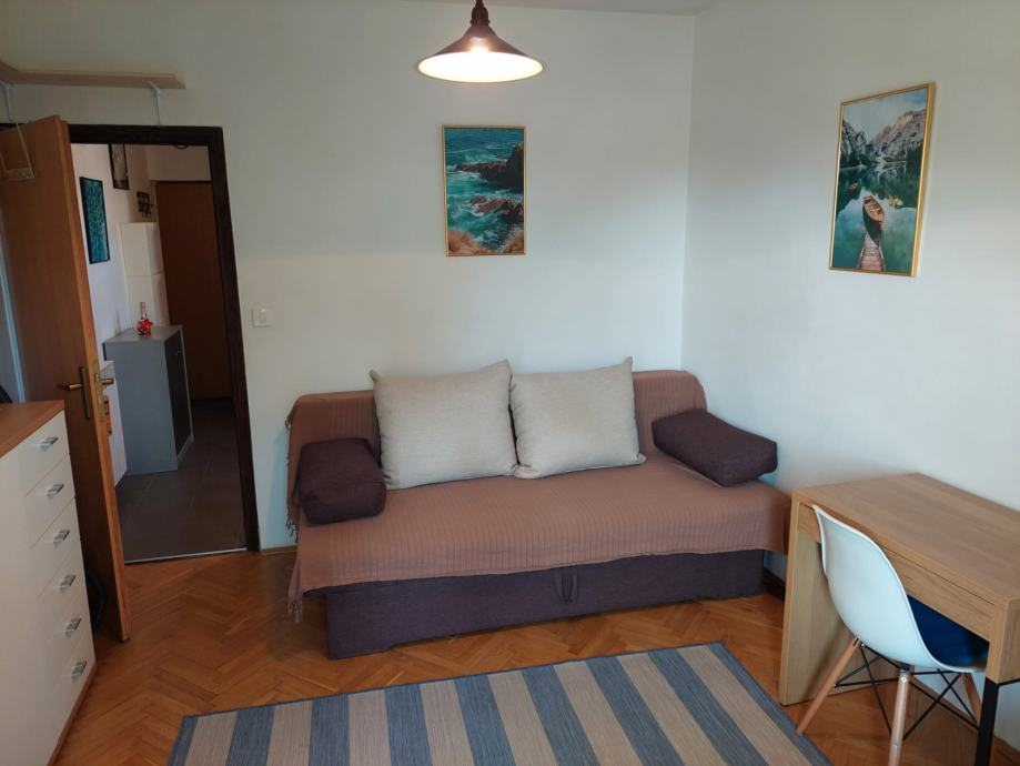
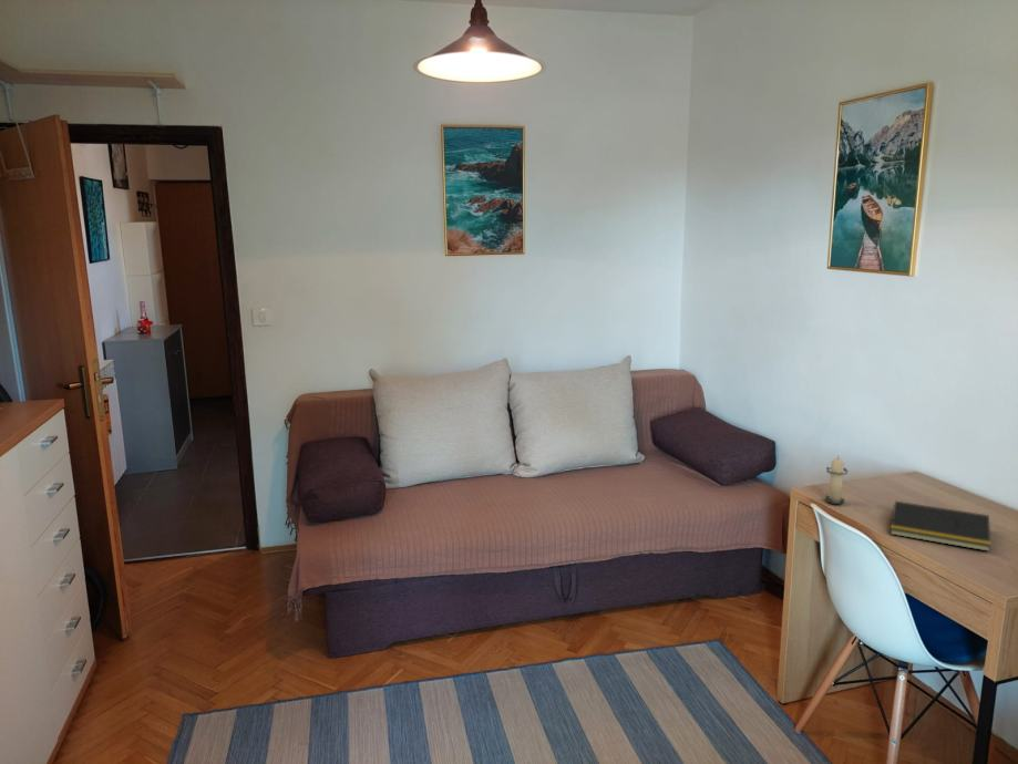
+ candle (836, 478)
+ notepad (939, 524)
